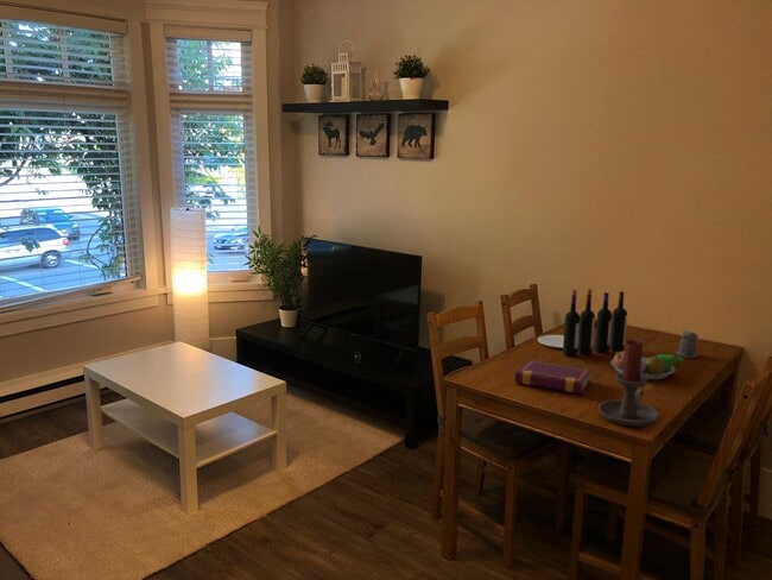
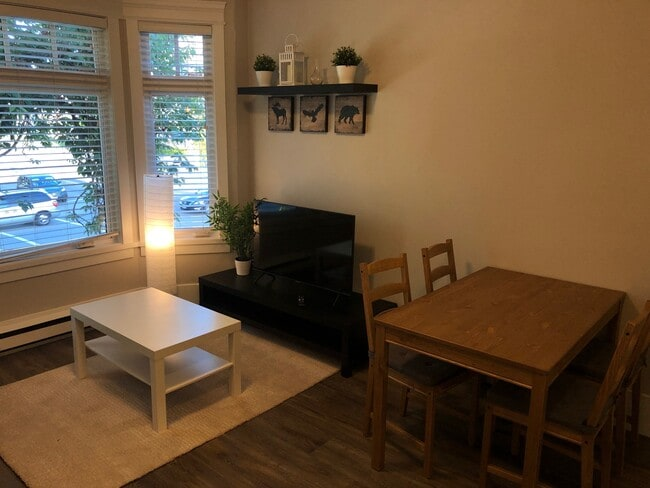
- wine bottle (578, 315)
- candle holder (633, 377)
- book (553, 376)
- pepper shaker (688, 342)
- fruit bowl (645, 360)
